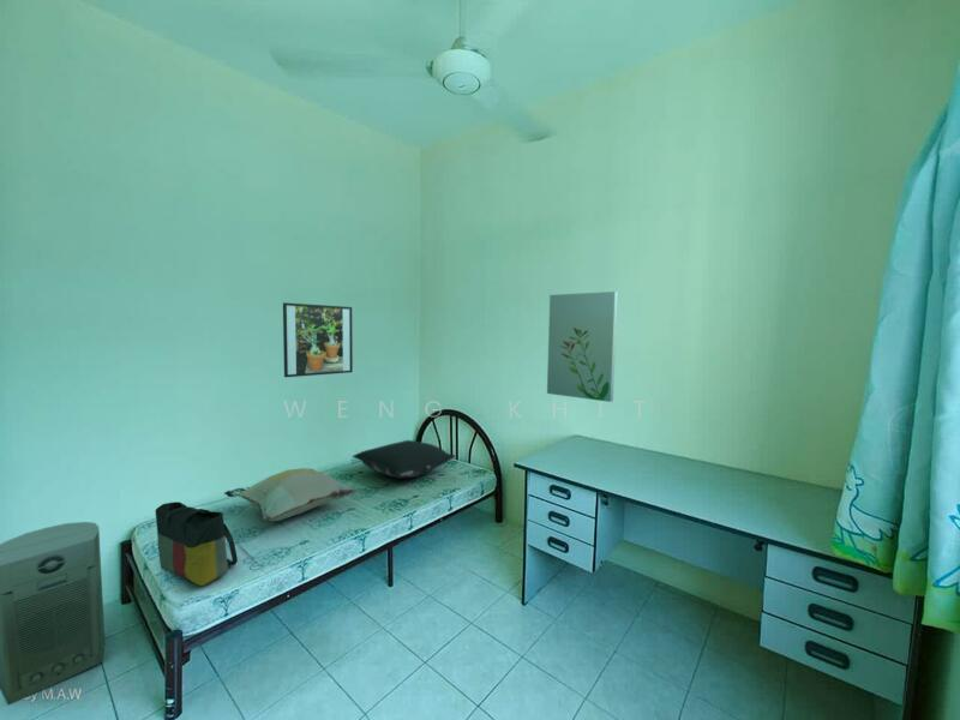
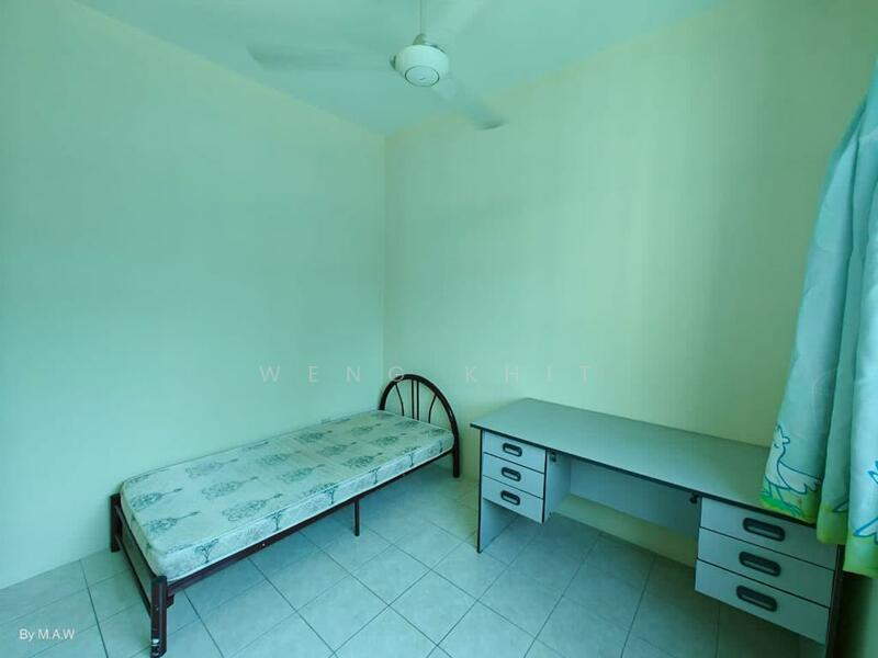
- pillow (403, 457)
- decorative pillow (290, 491)
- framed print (319, 340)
- tote bag (199, 536)
- wall art (580, 346)
- fan (50, 599)
